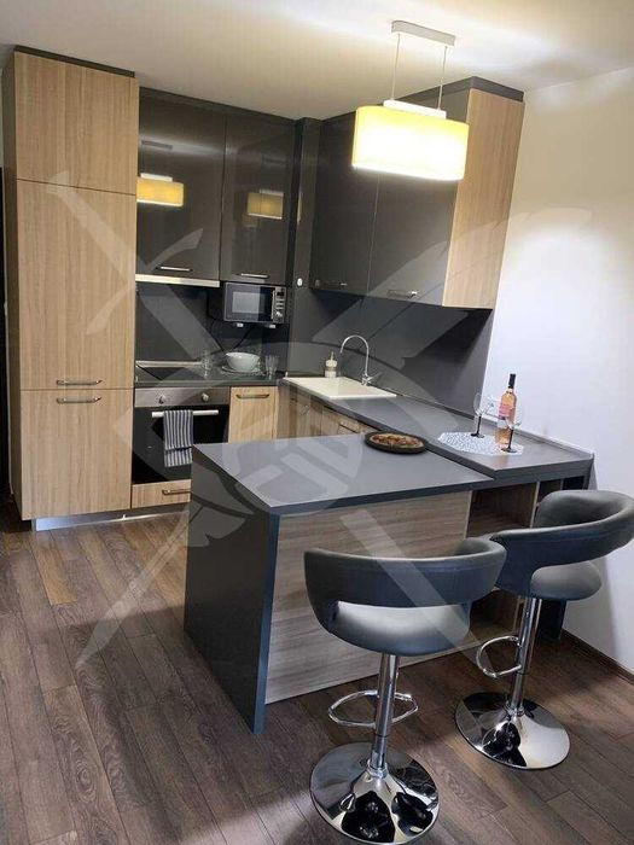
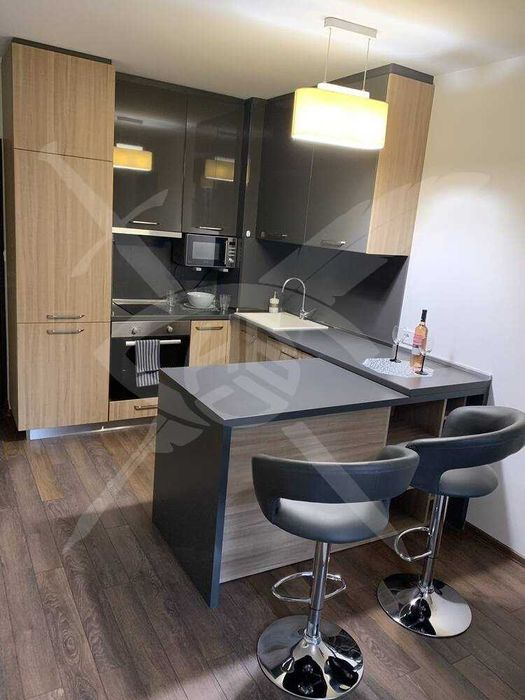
- plate (396, 439)
